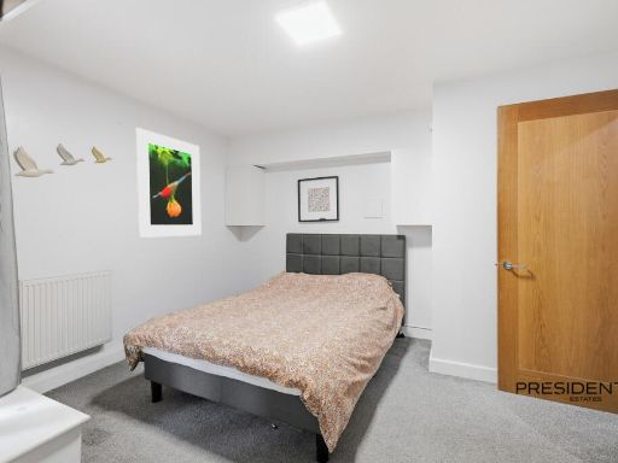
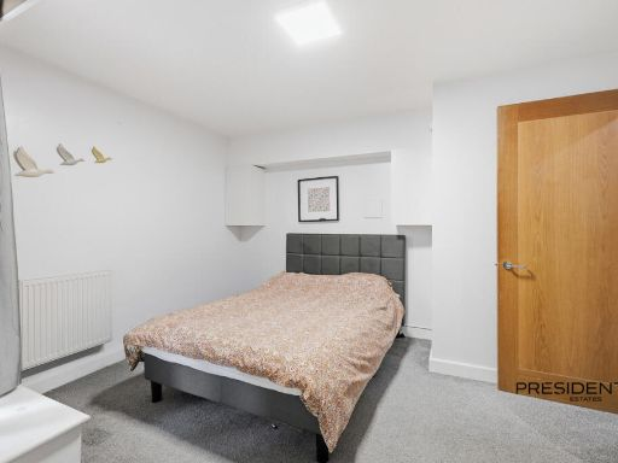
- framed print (171, 187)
